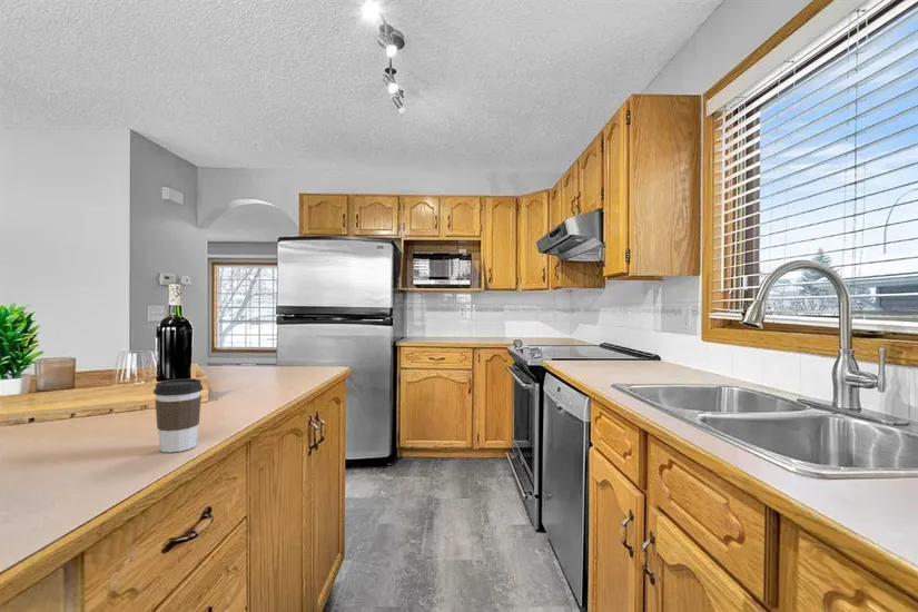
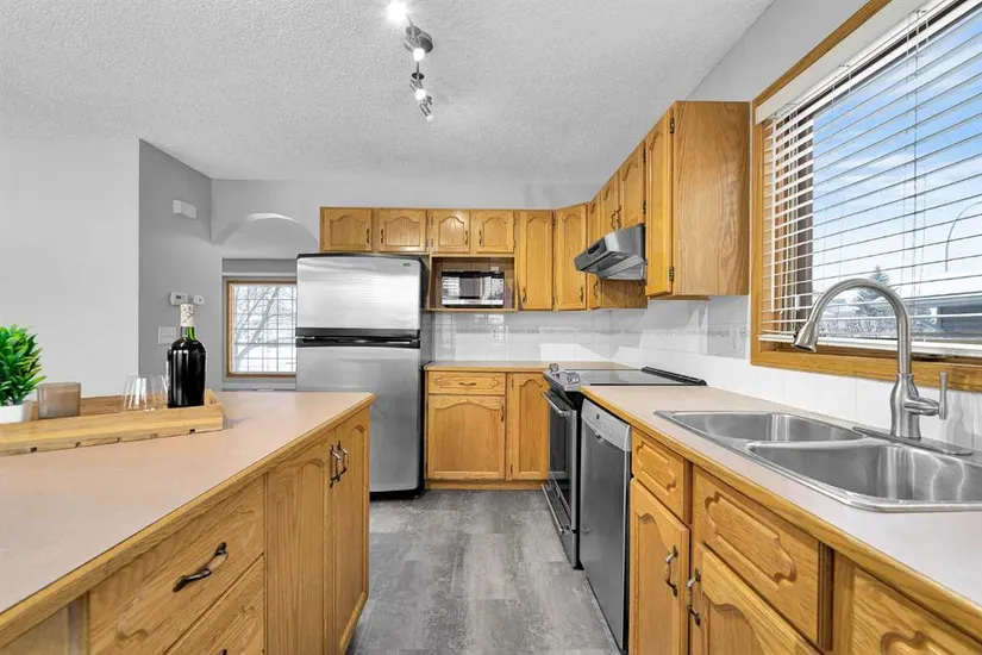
- coffee cup (178, 414)
